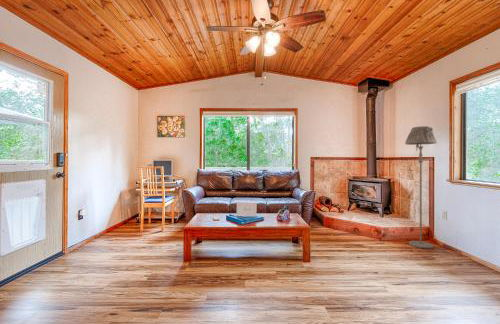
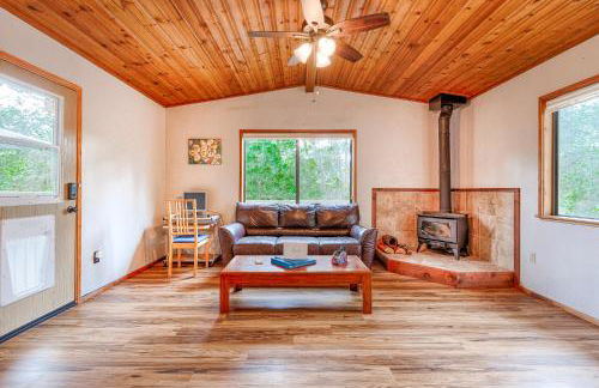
- floor lamp (420, 186)
